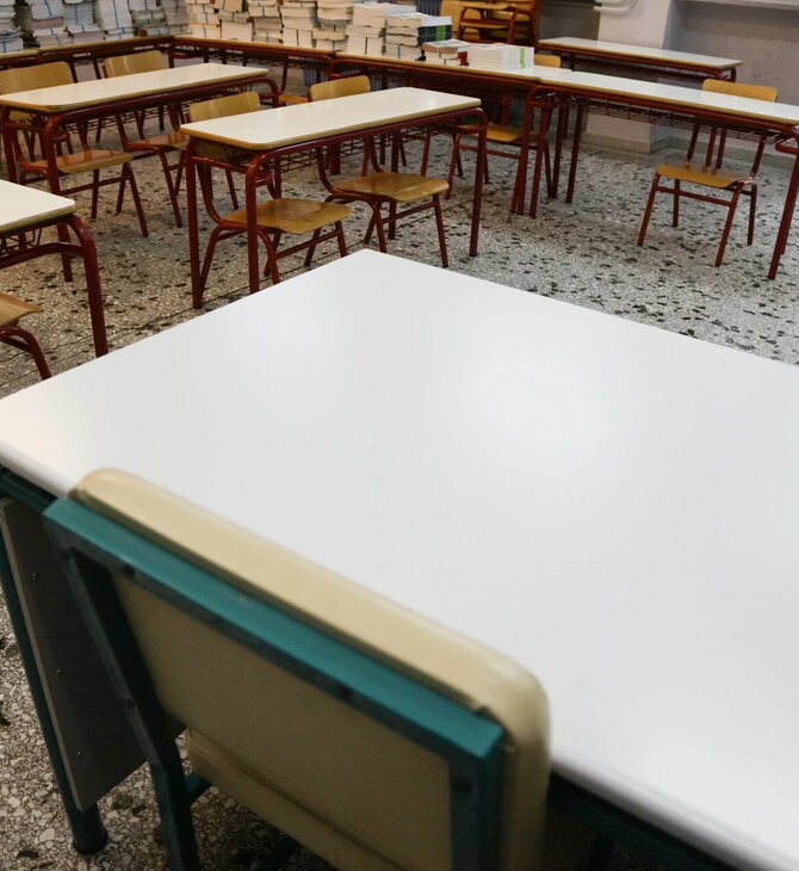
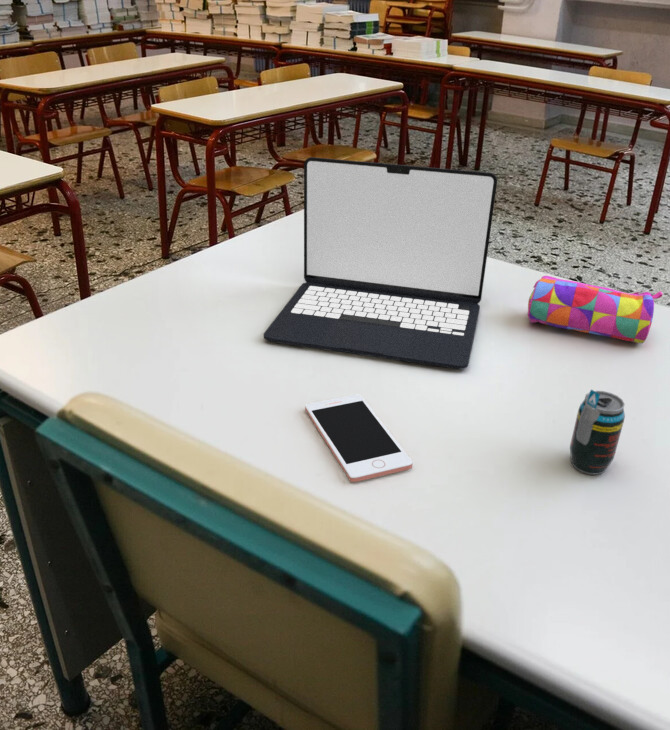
+ beverage can (597, 427)
+ cell phone (355, 434)
+ laptop (380, 257)
+ pencil case (591, 306)
